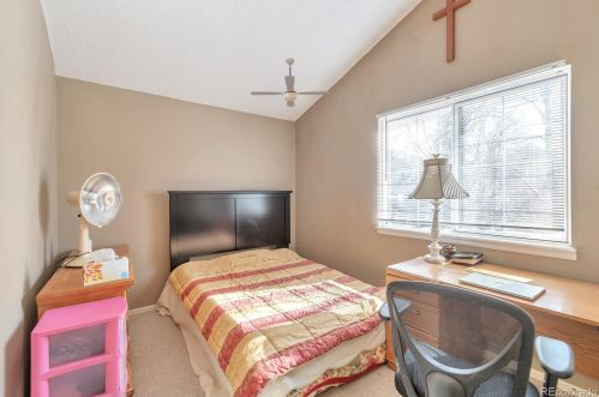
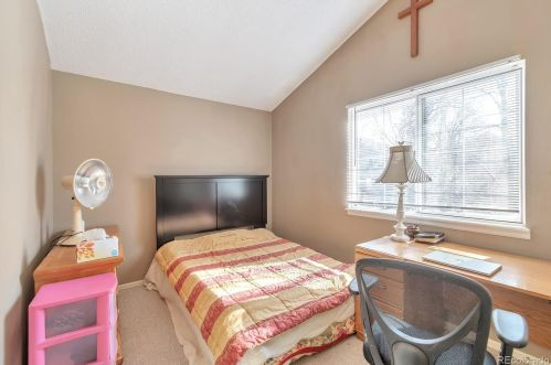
- ceiling fan (289, 79)
